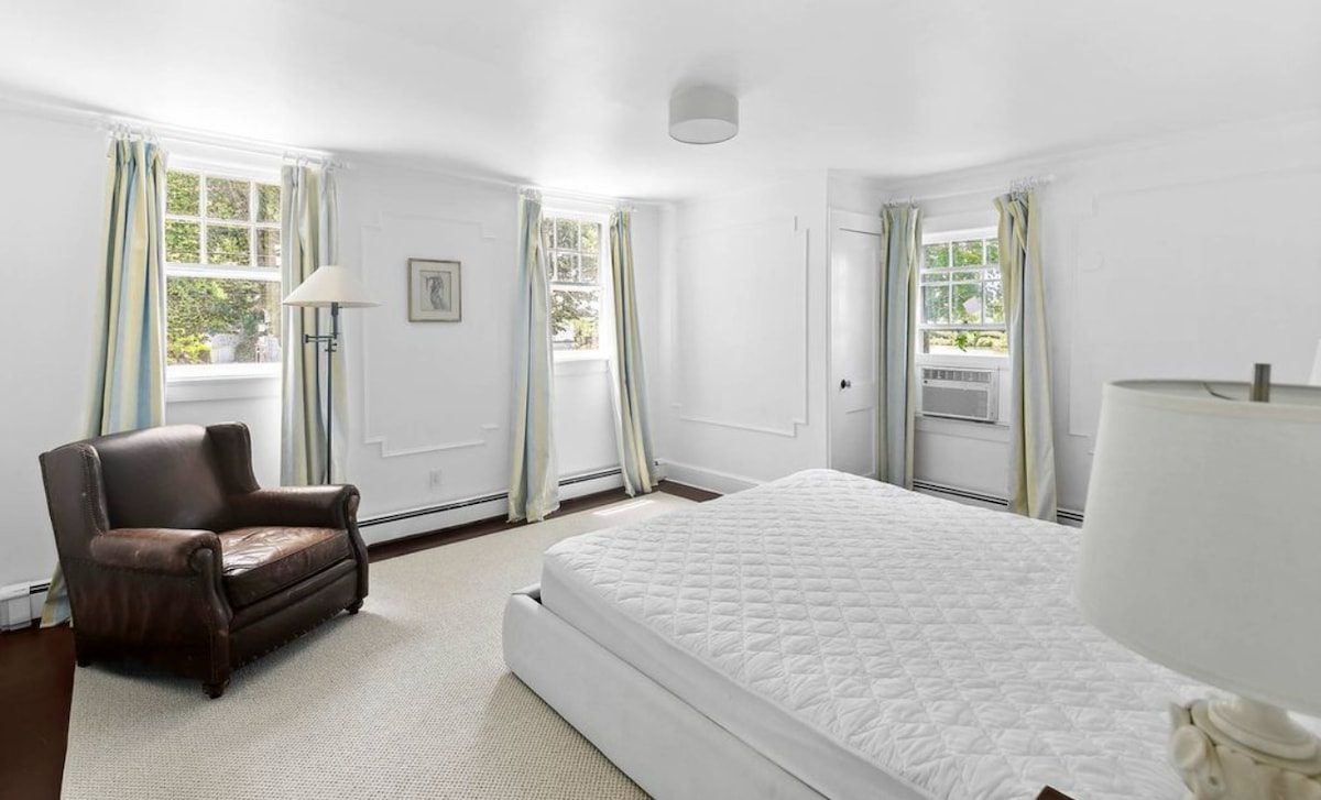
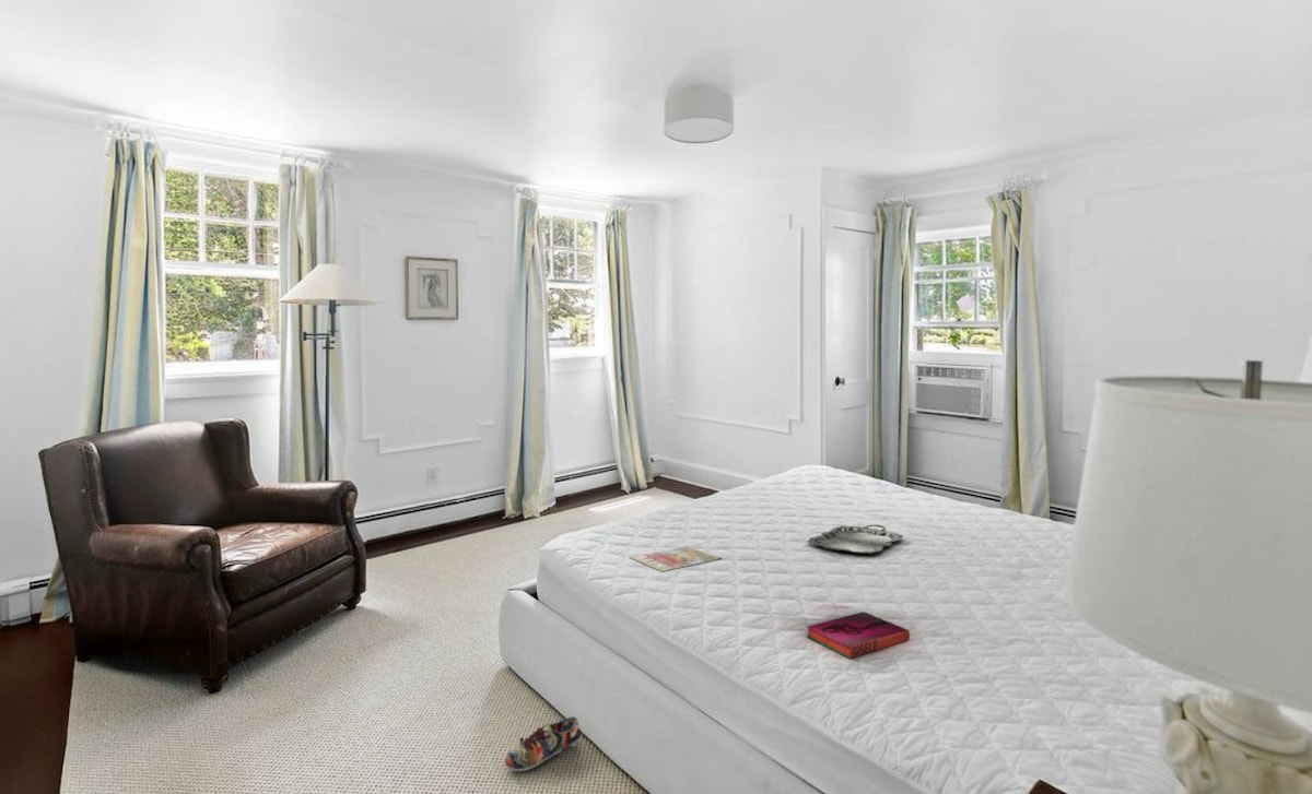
+ hardback book (857, 633)
+ serving tray (855, 538)
+ shoe (542, 742)
+ magazine (675, 557)
